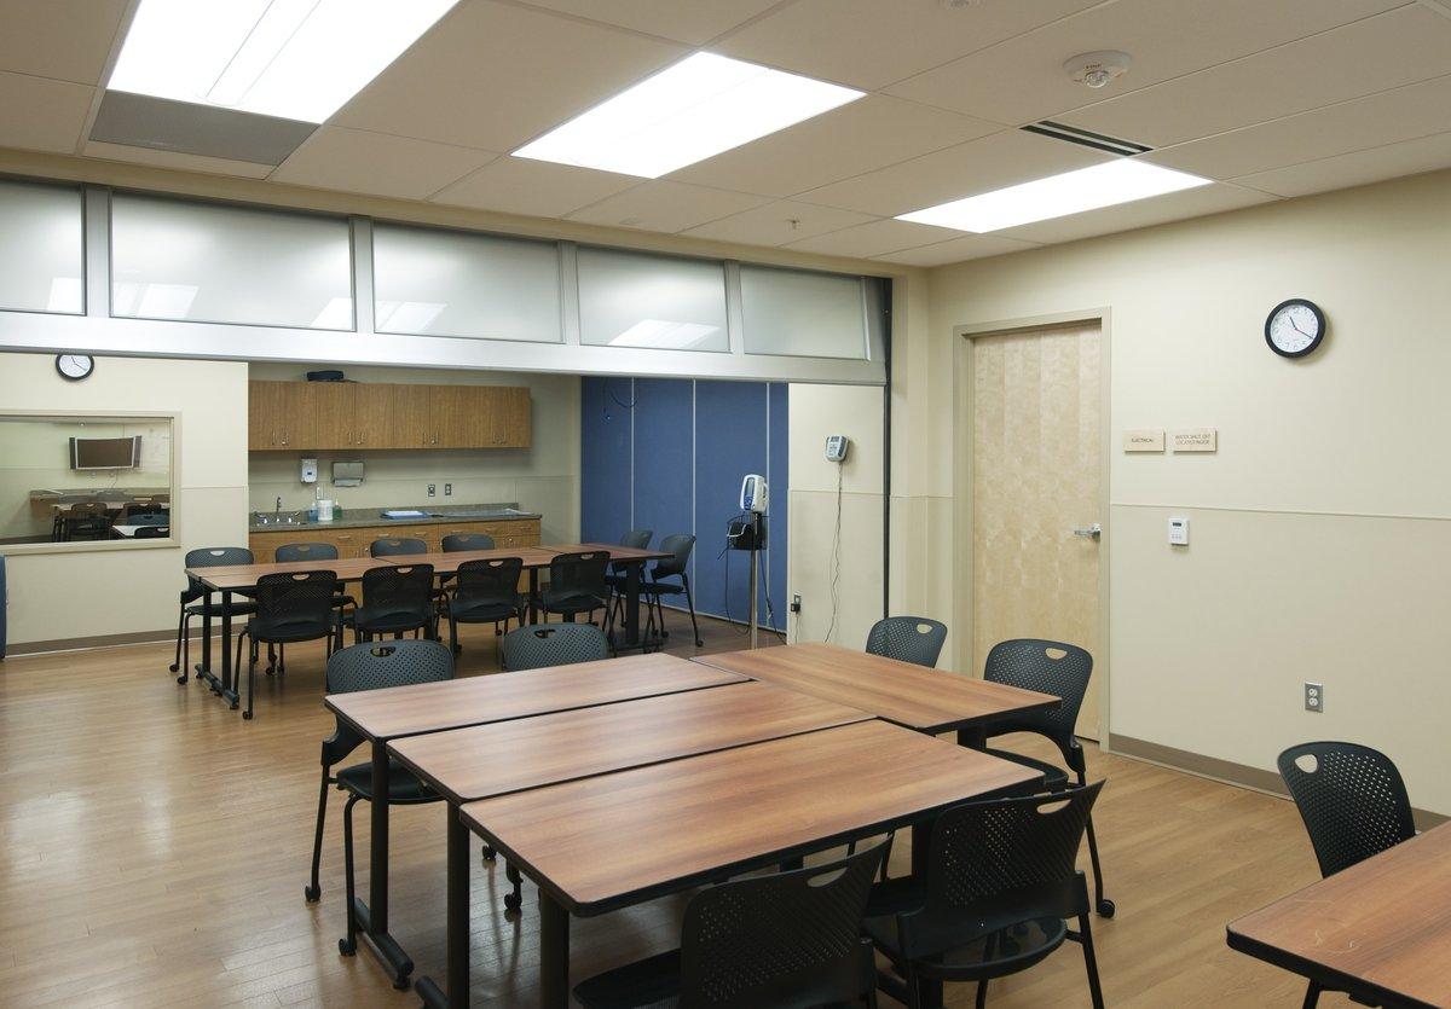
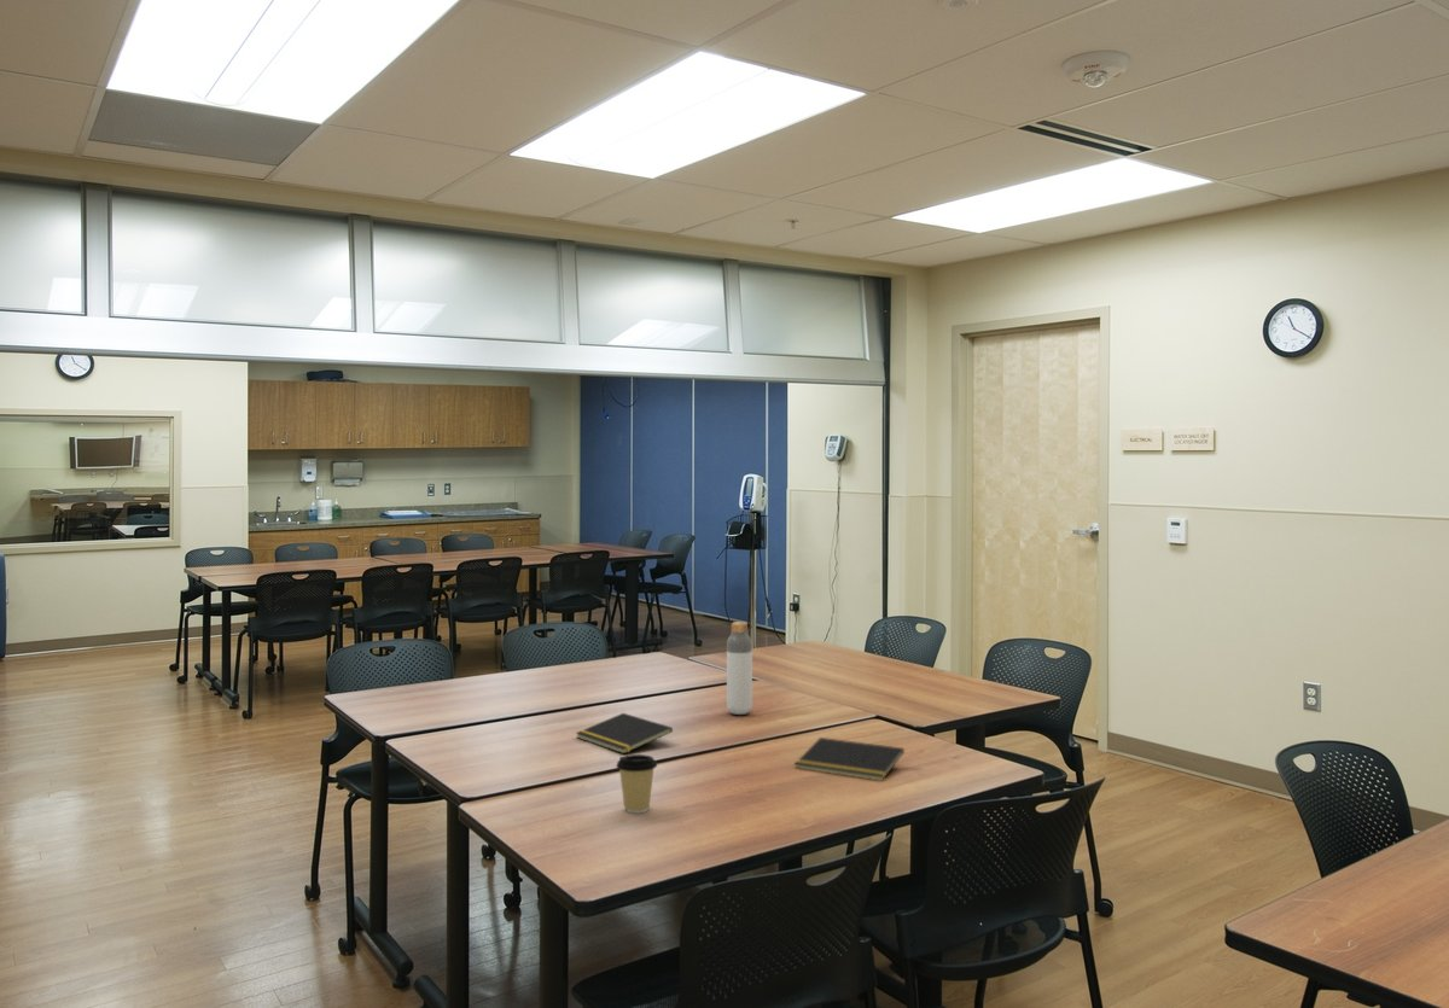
+ notepad (623, 732)
+ notepad (849, 758)
+ coffee cup (636, 783)
+ bottle (739, 668)
